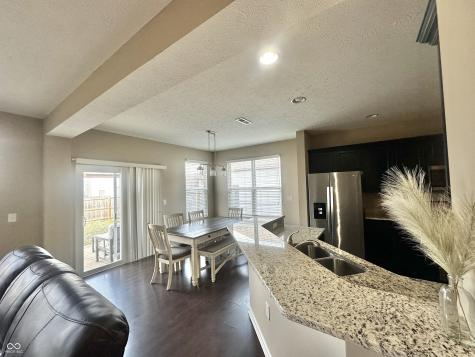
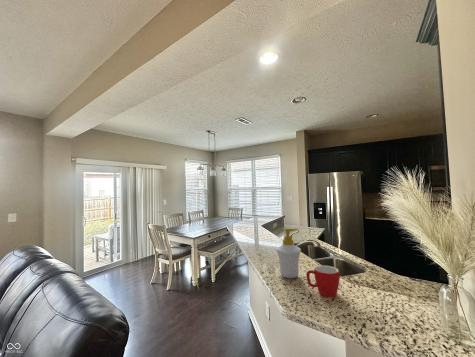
+ mug (322, 281)
+ soap bottle (288, 251)
